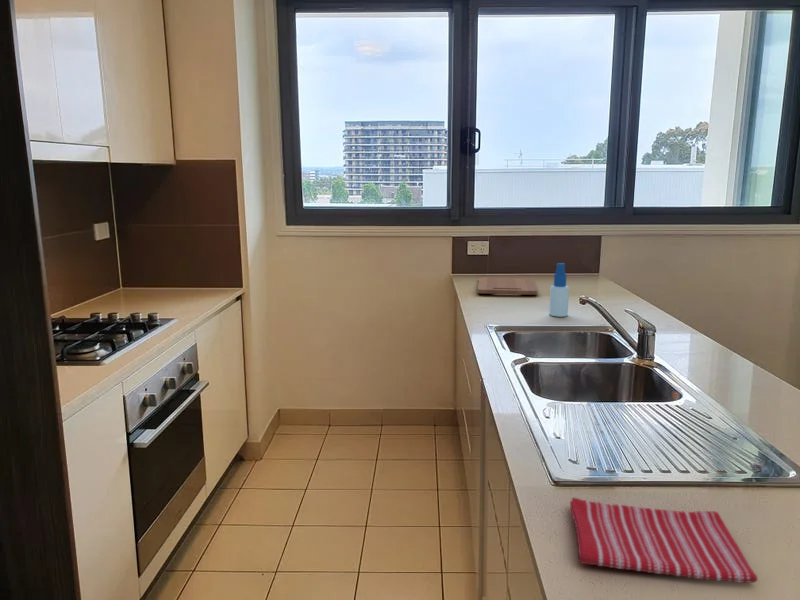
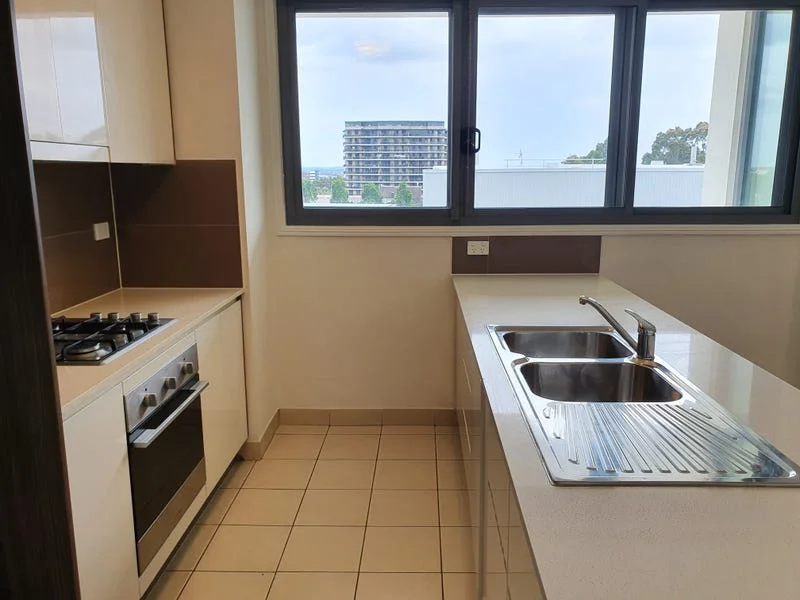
- dish towel (653, 536)
- cutting board (506, 285)
- spray bottle (559, 289)
